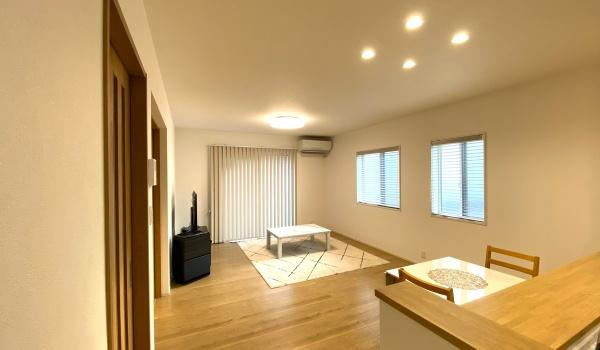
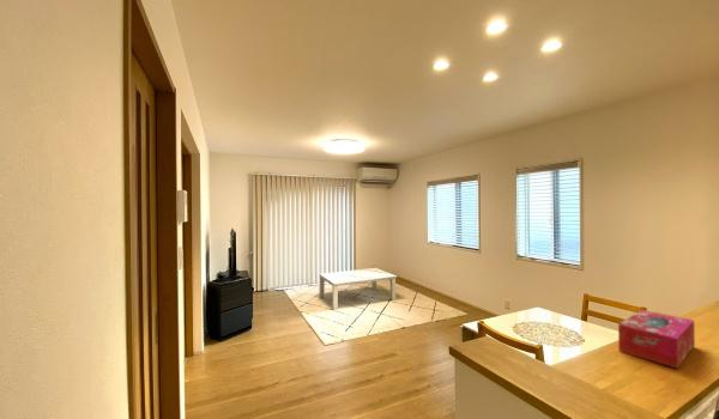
+ tissue box (657, 335)
